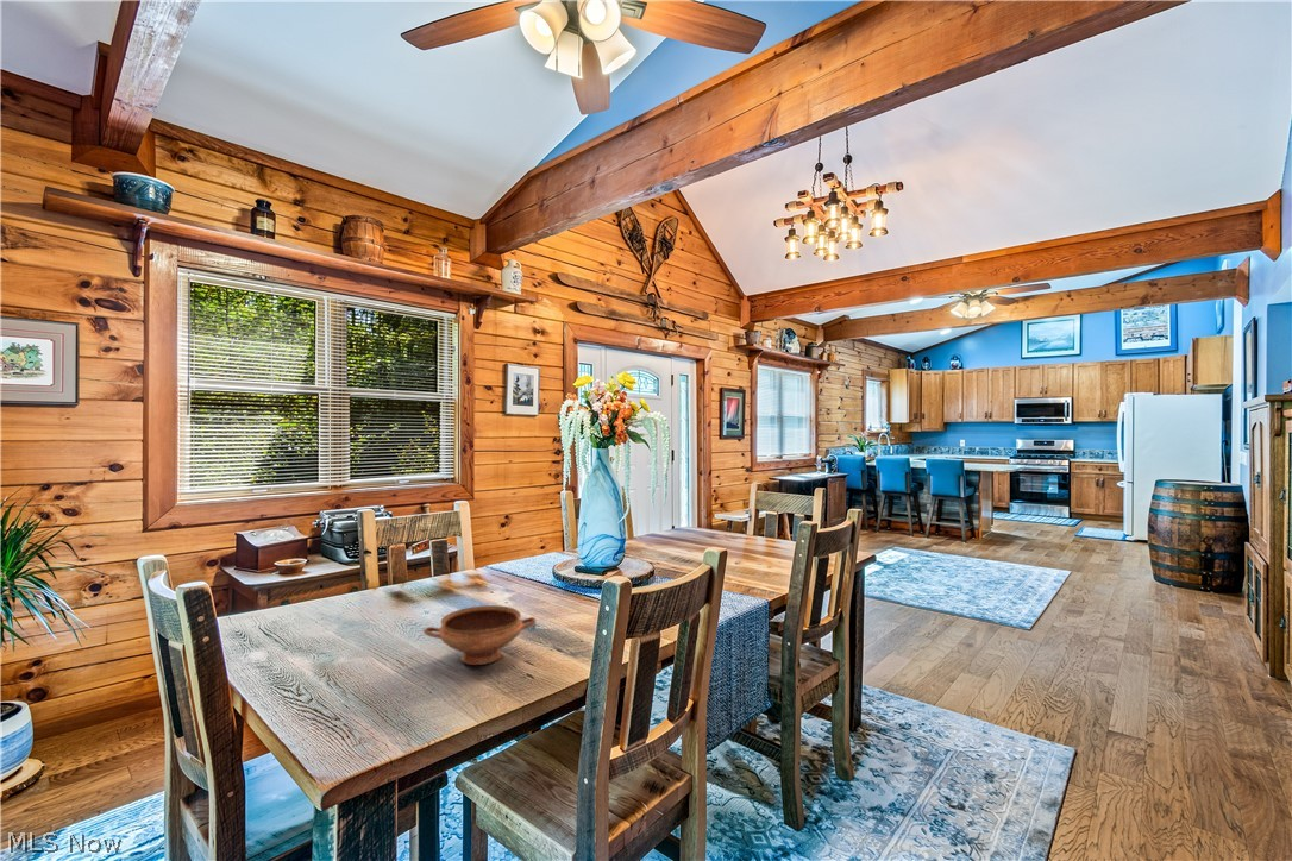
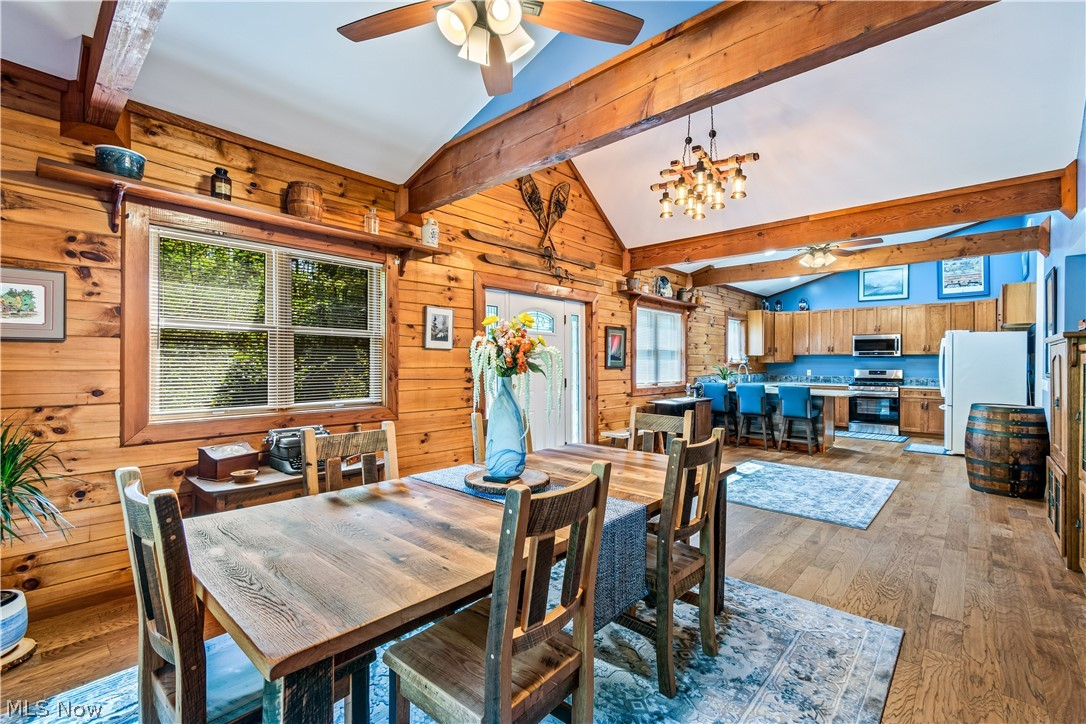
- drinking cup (481, 636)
